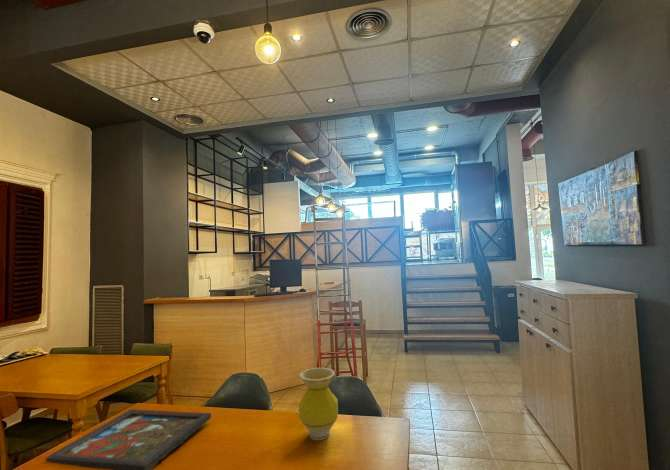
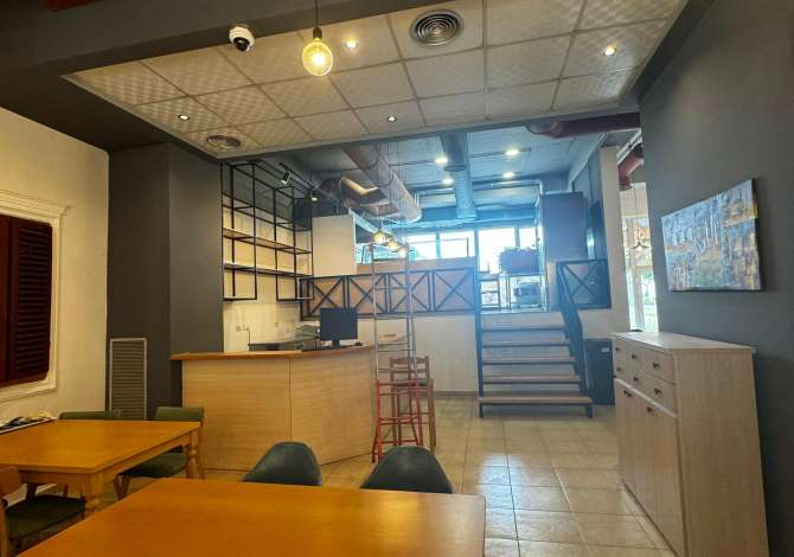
- framed painting (137, 435)
- vase (318, 403)
